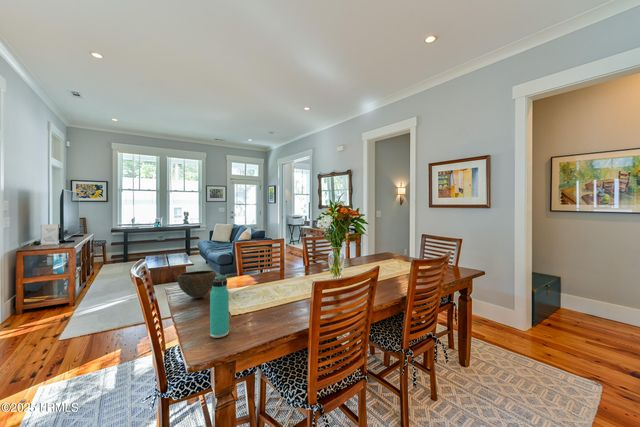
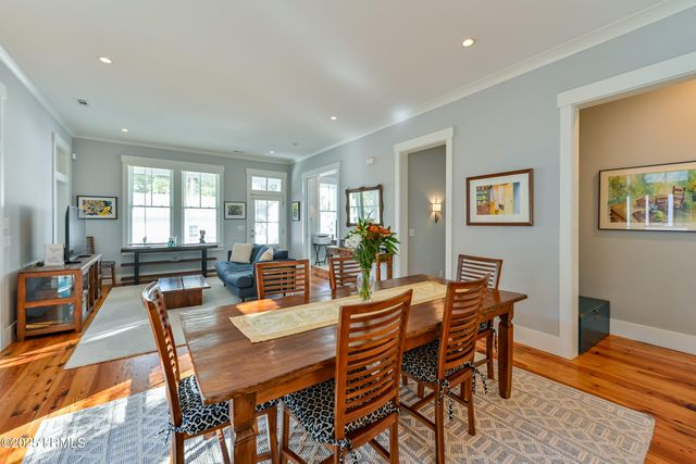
- thermos bottle (219, 304)
- bowl (197, 284)
